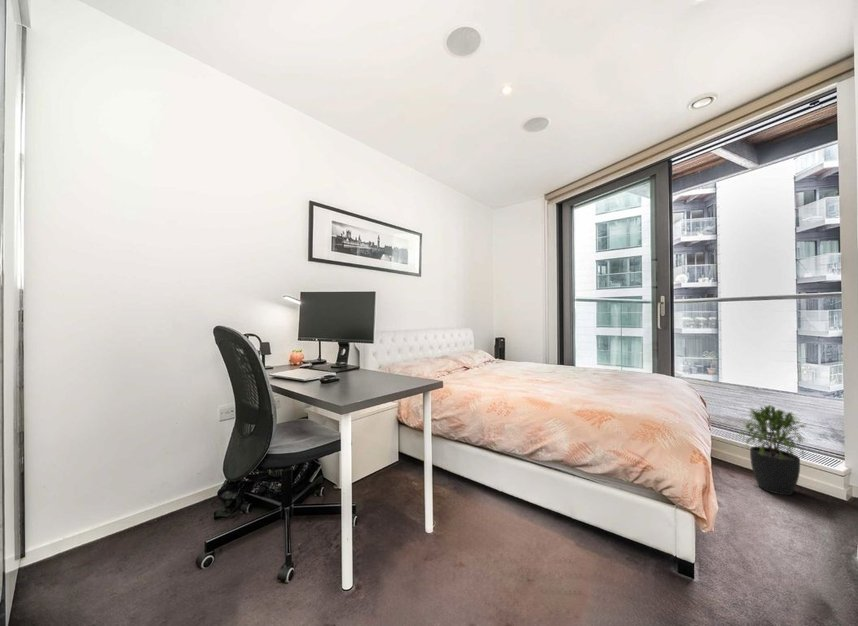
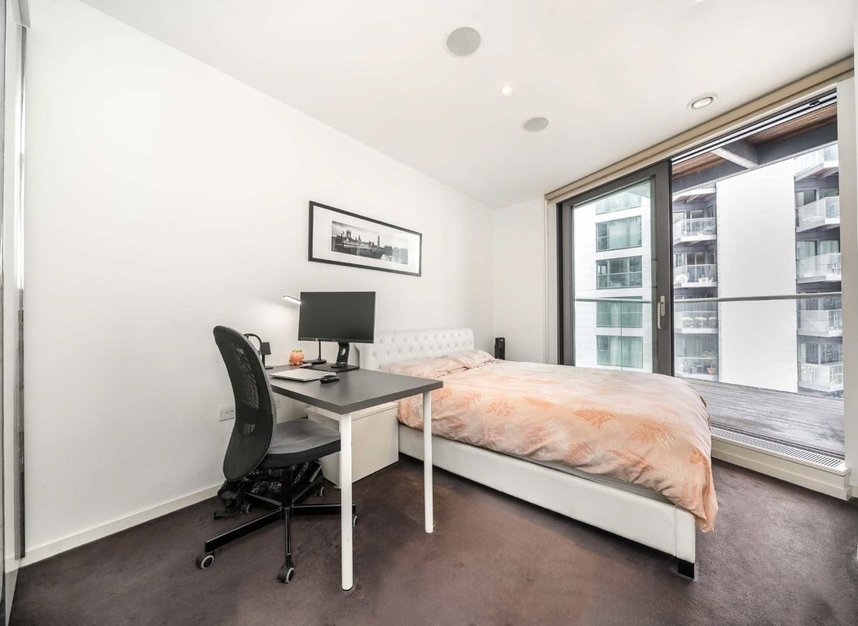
- potted plant (770, 445)
